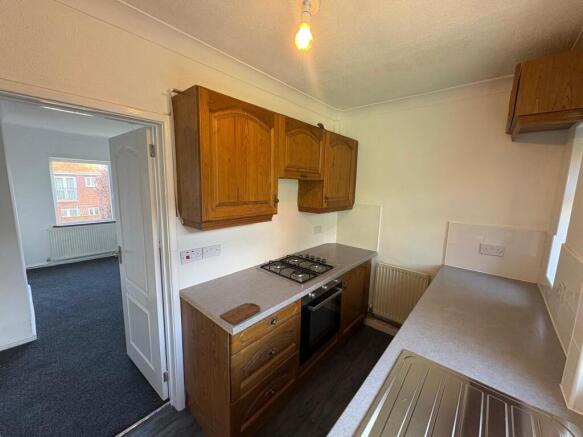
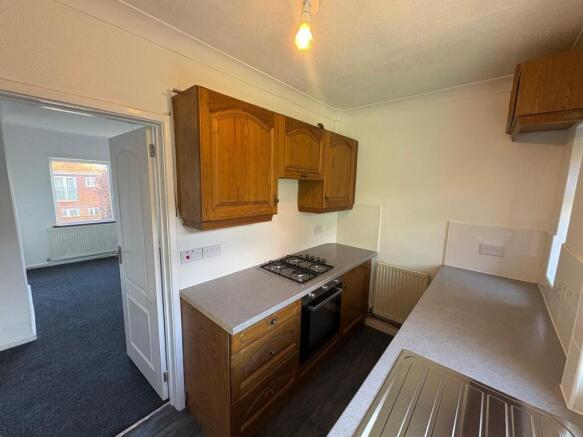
- cutting board (242, 312)
